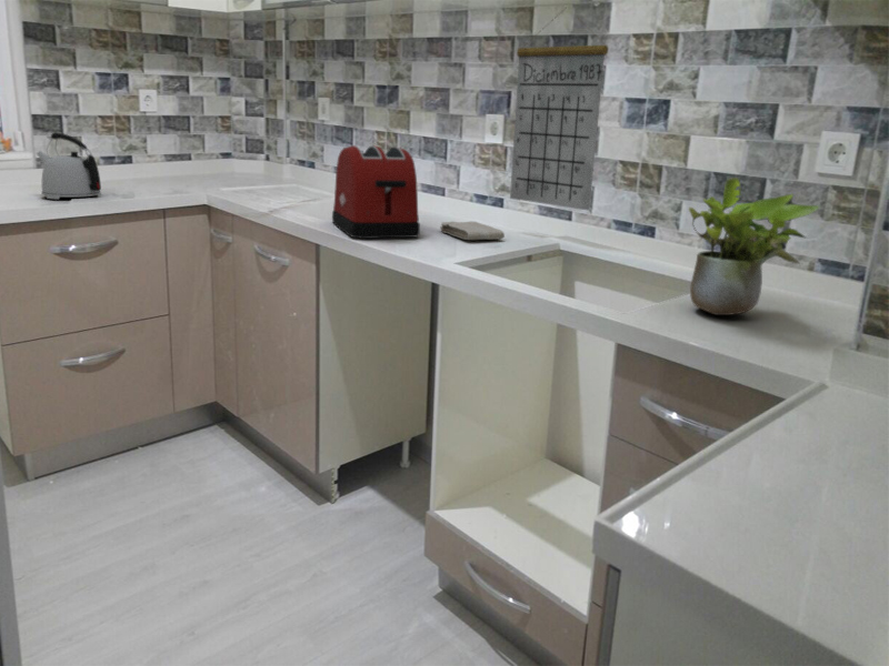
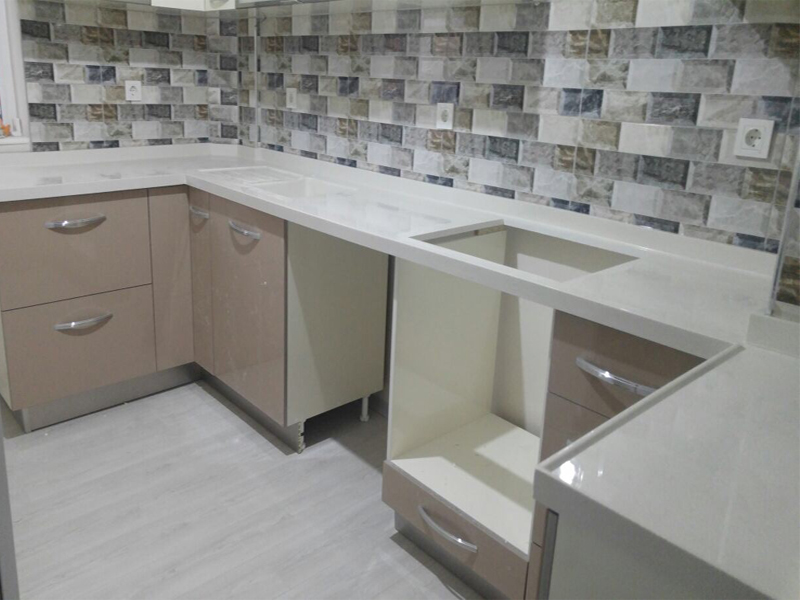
- potted plant (741, 250)
- calendar (556, 109)
- washcloth (470, 230)
- kettle (67, 164)
- toaster (376, 189)
